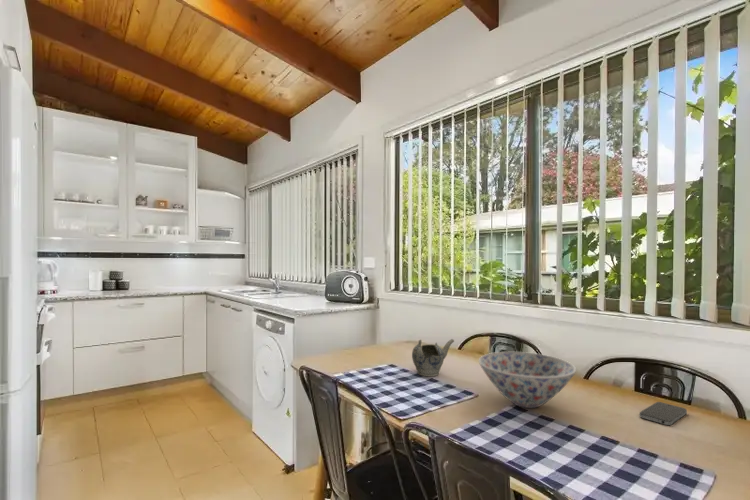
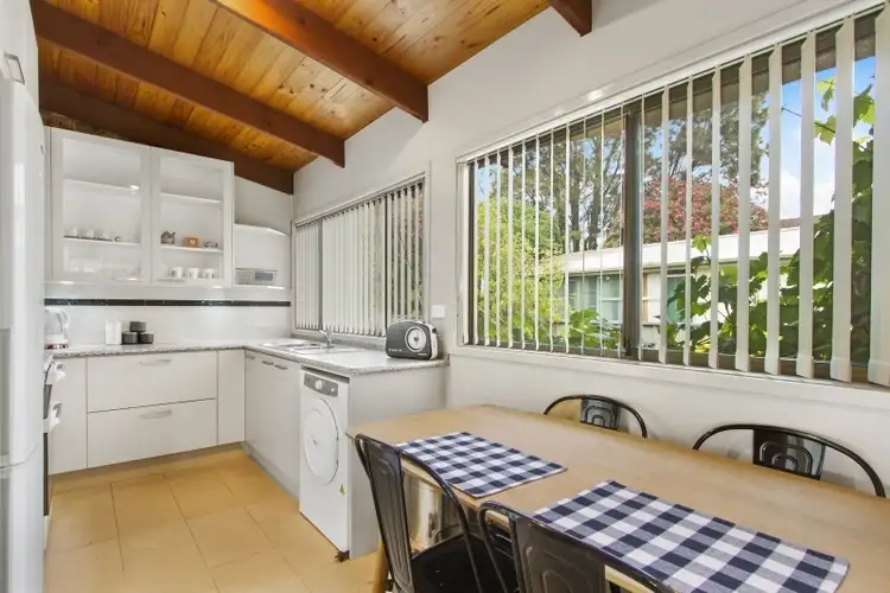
- teapot (433, 356)
- bowl (525, 383)
- smartphone (663, 413)
